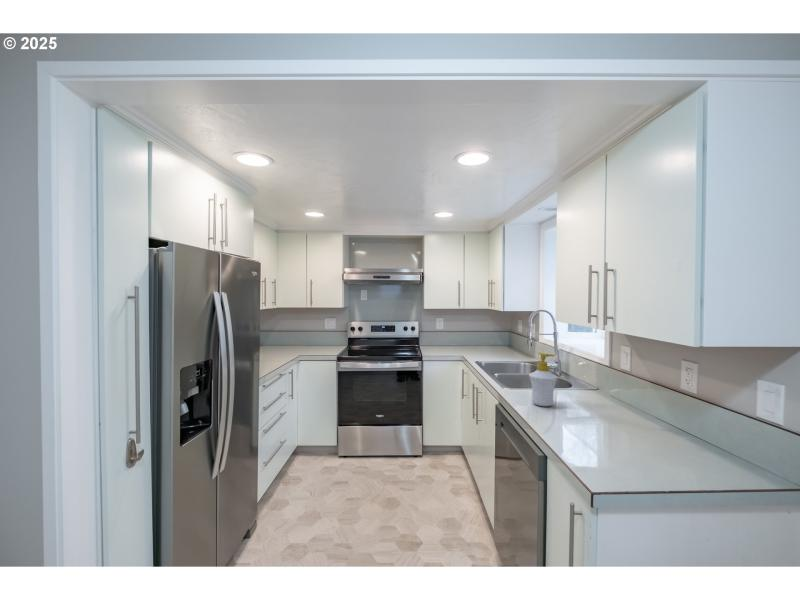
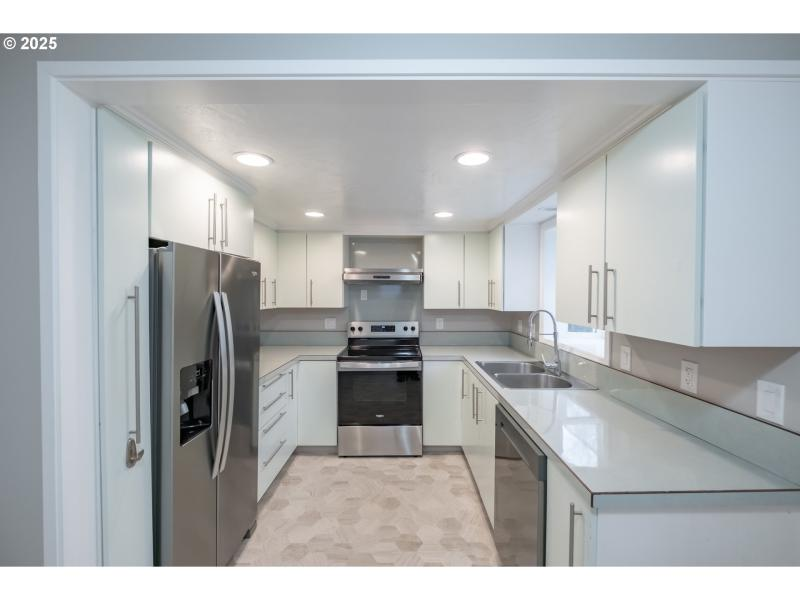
- soap bottle (542, 378)
